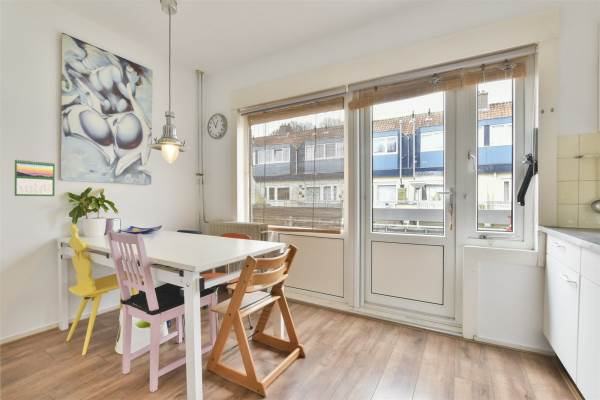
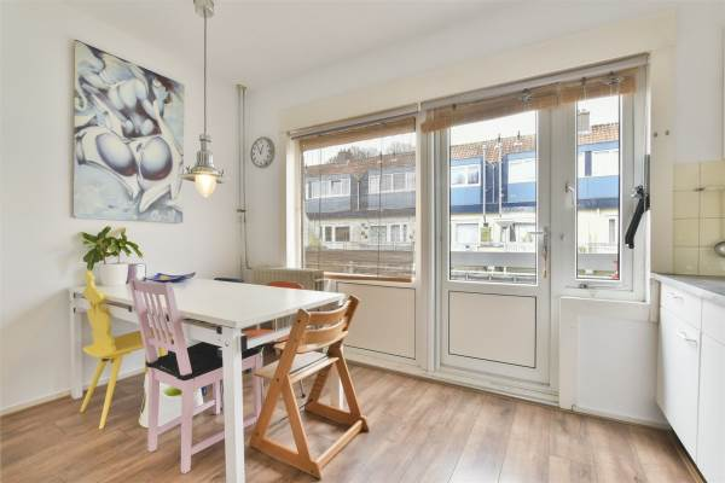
- calendar (35, 178)
